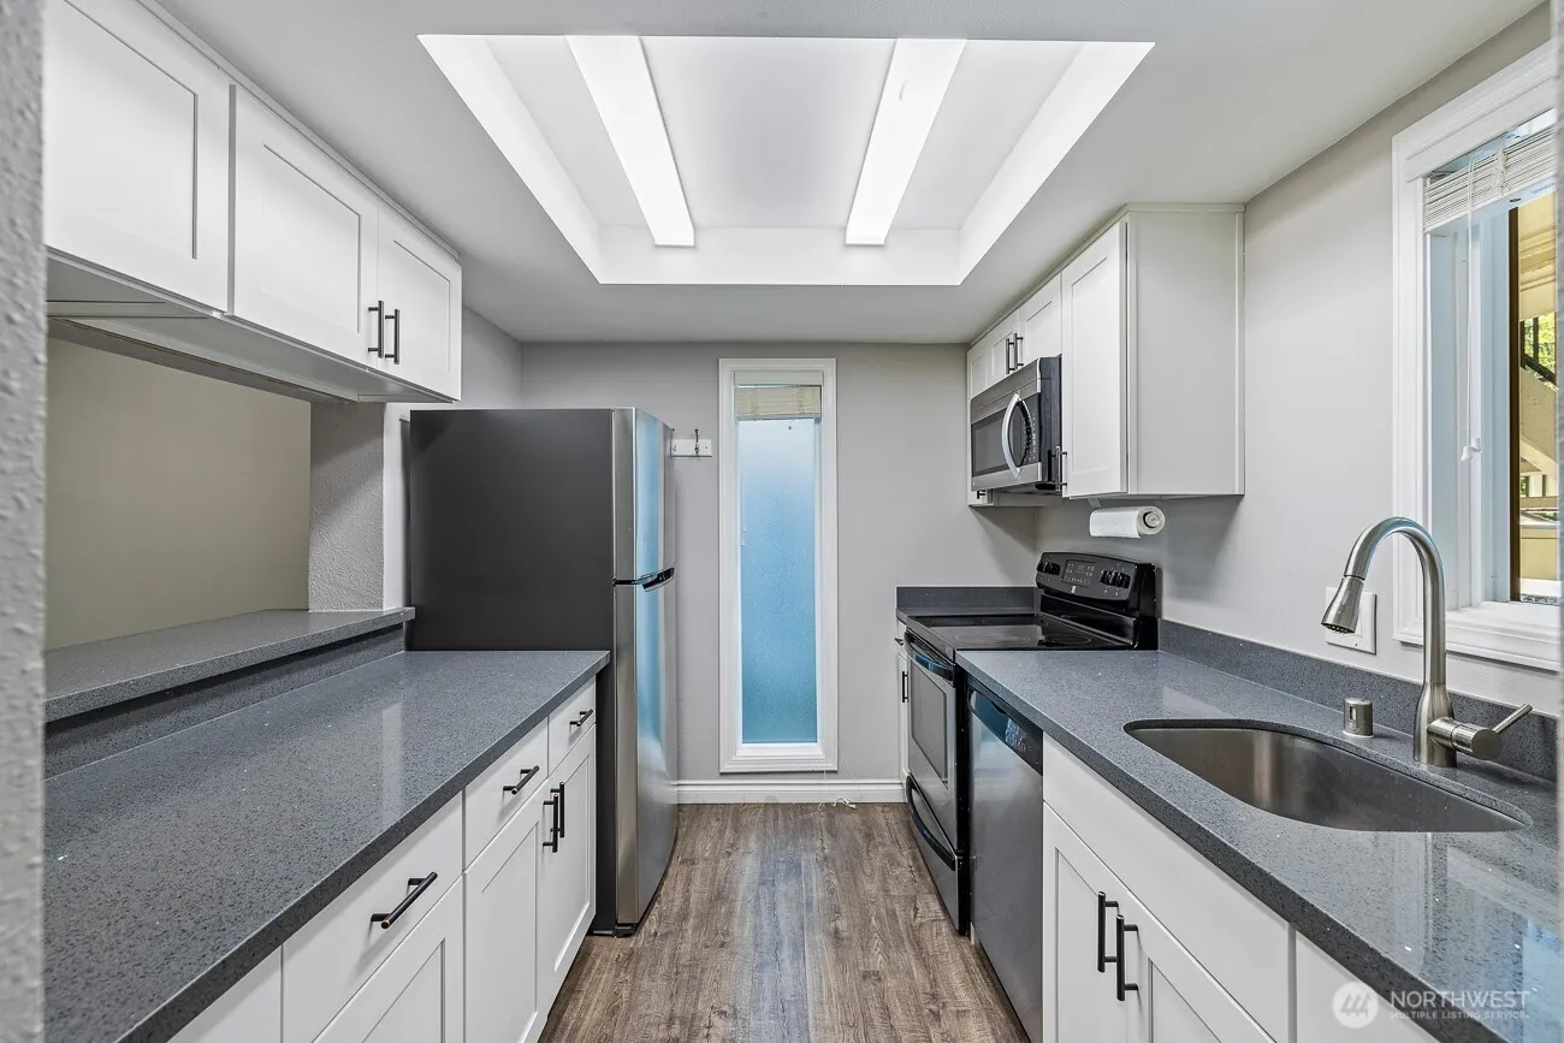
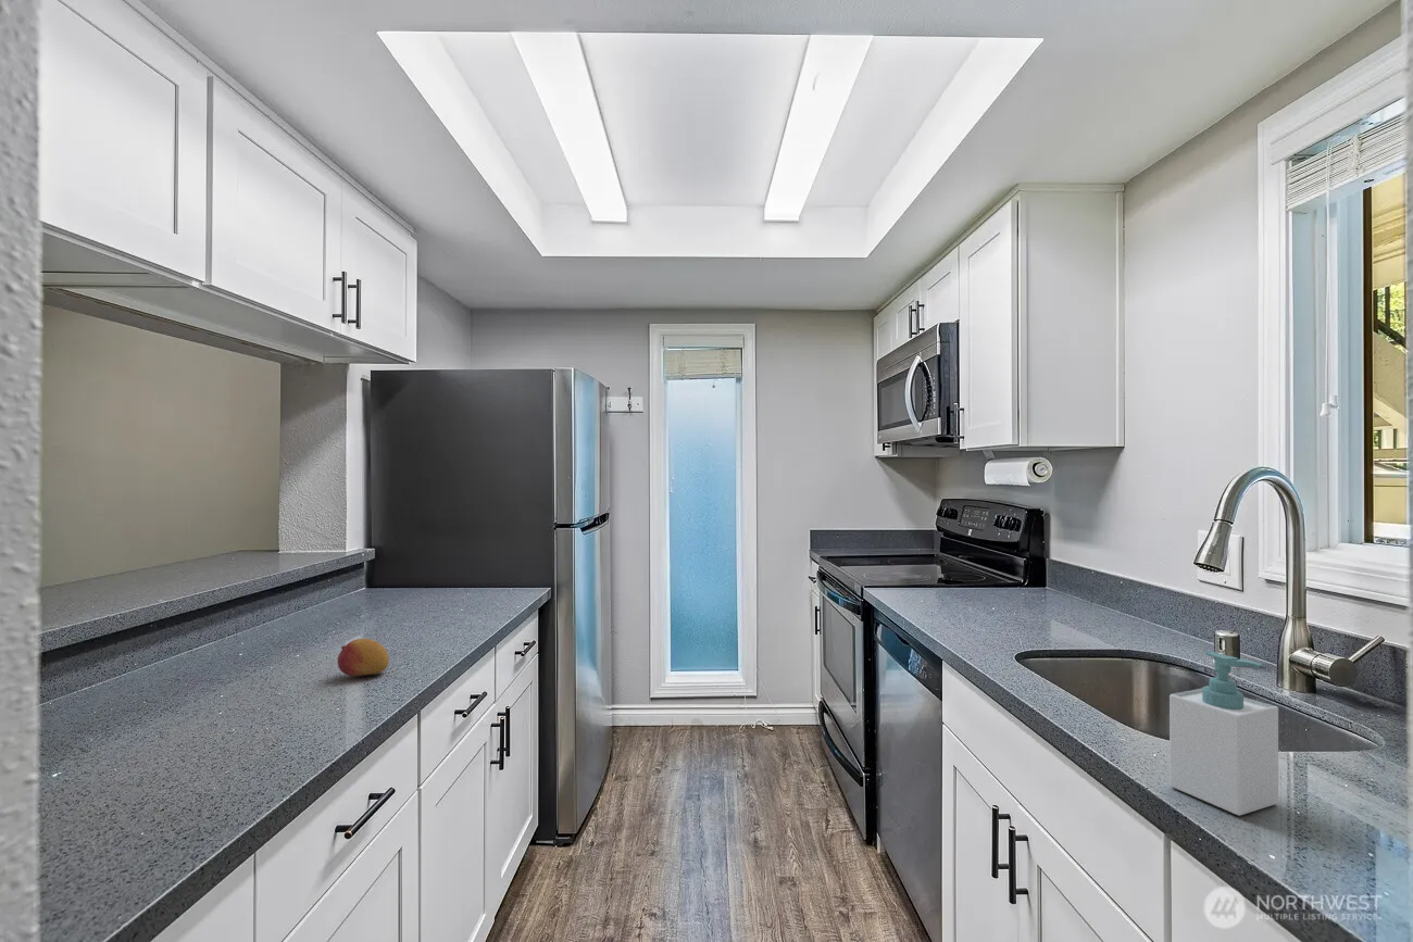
+ fruit (363, 656)
+ soap bottle (1223, 725)
